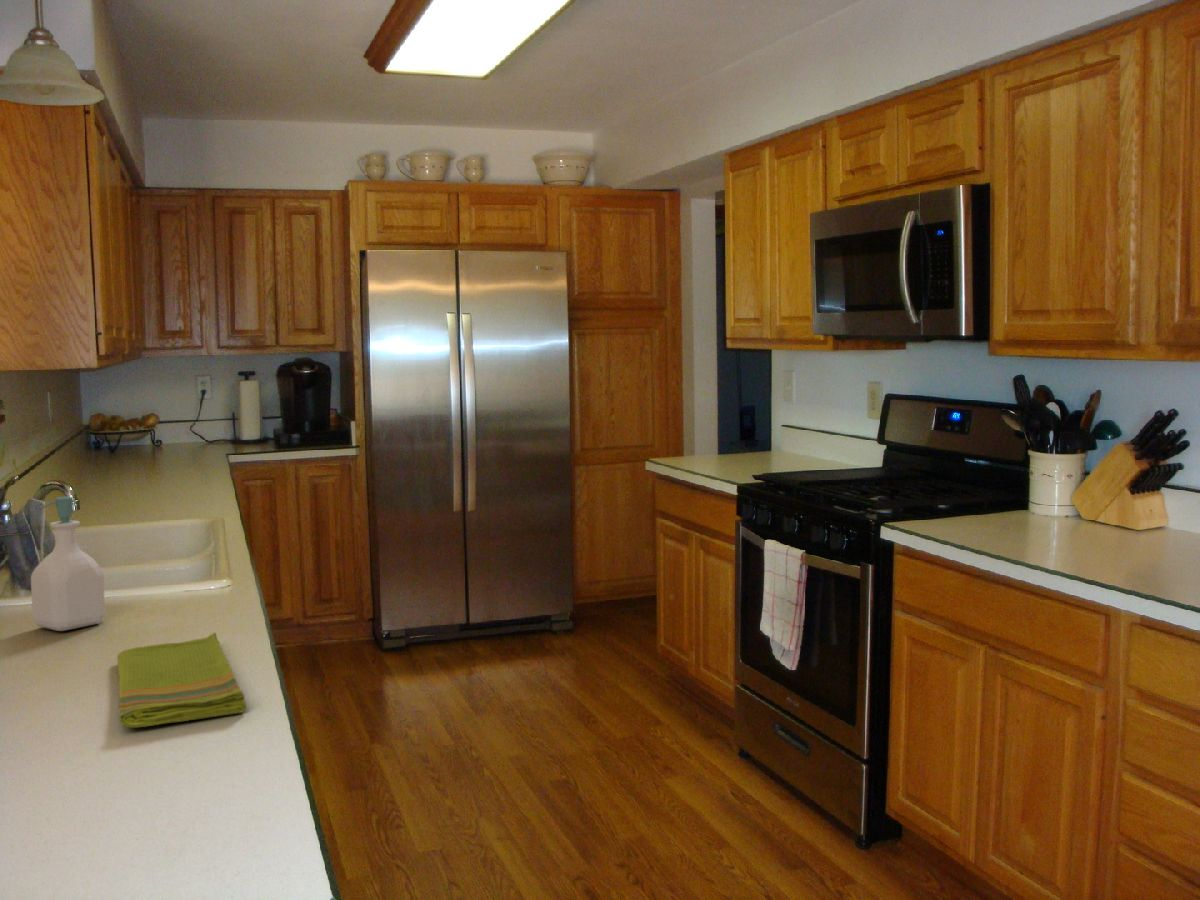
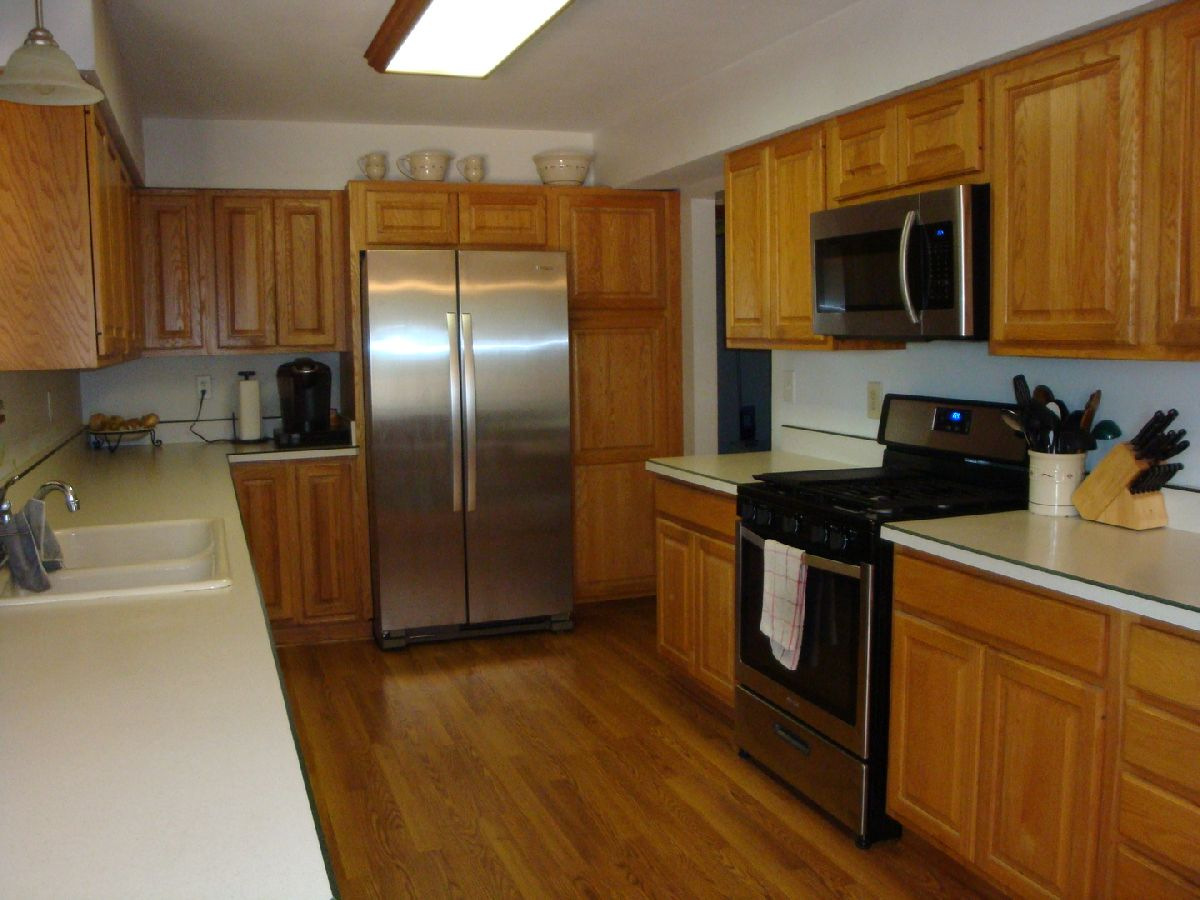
- soap bottle (66, 561)
- dish towel (176, 674)
